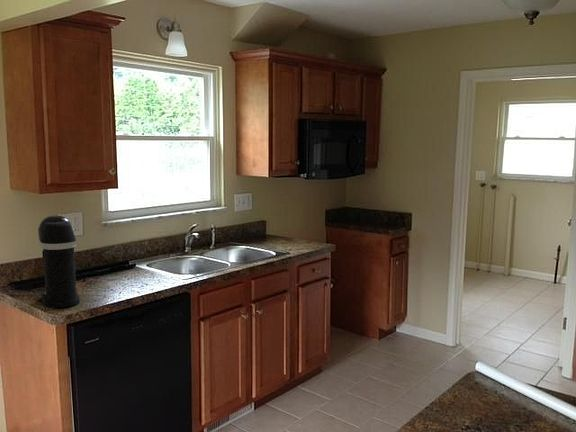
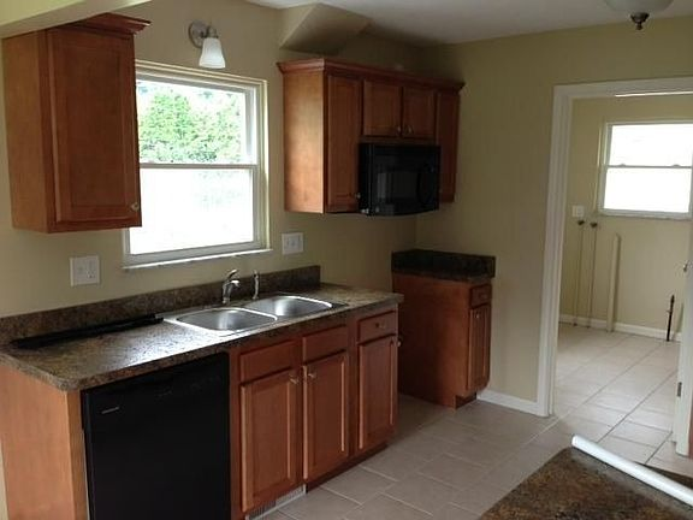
- coffee maker (58, 259)
